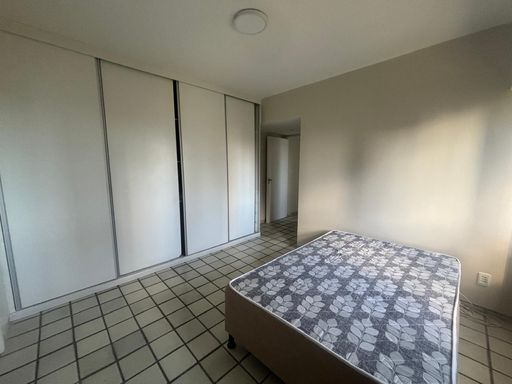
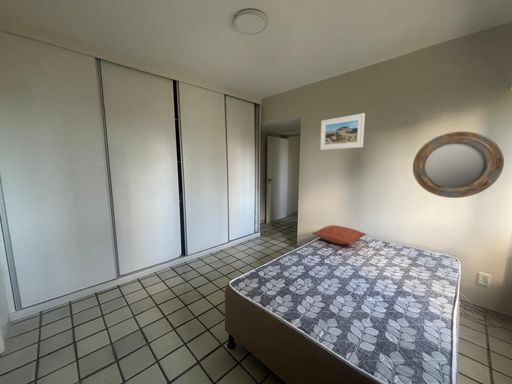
+ pillow (338, 234)
+ home mirror (453, 165)
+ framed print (340, 133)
